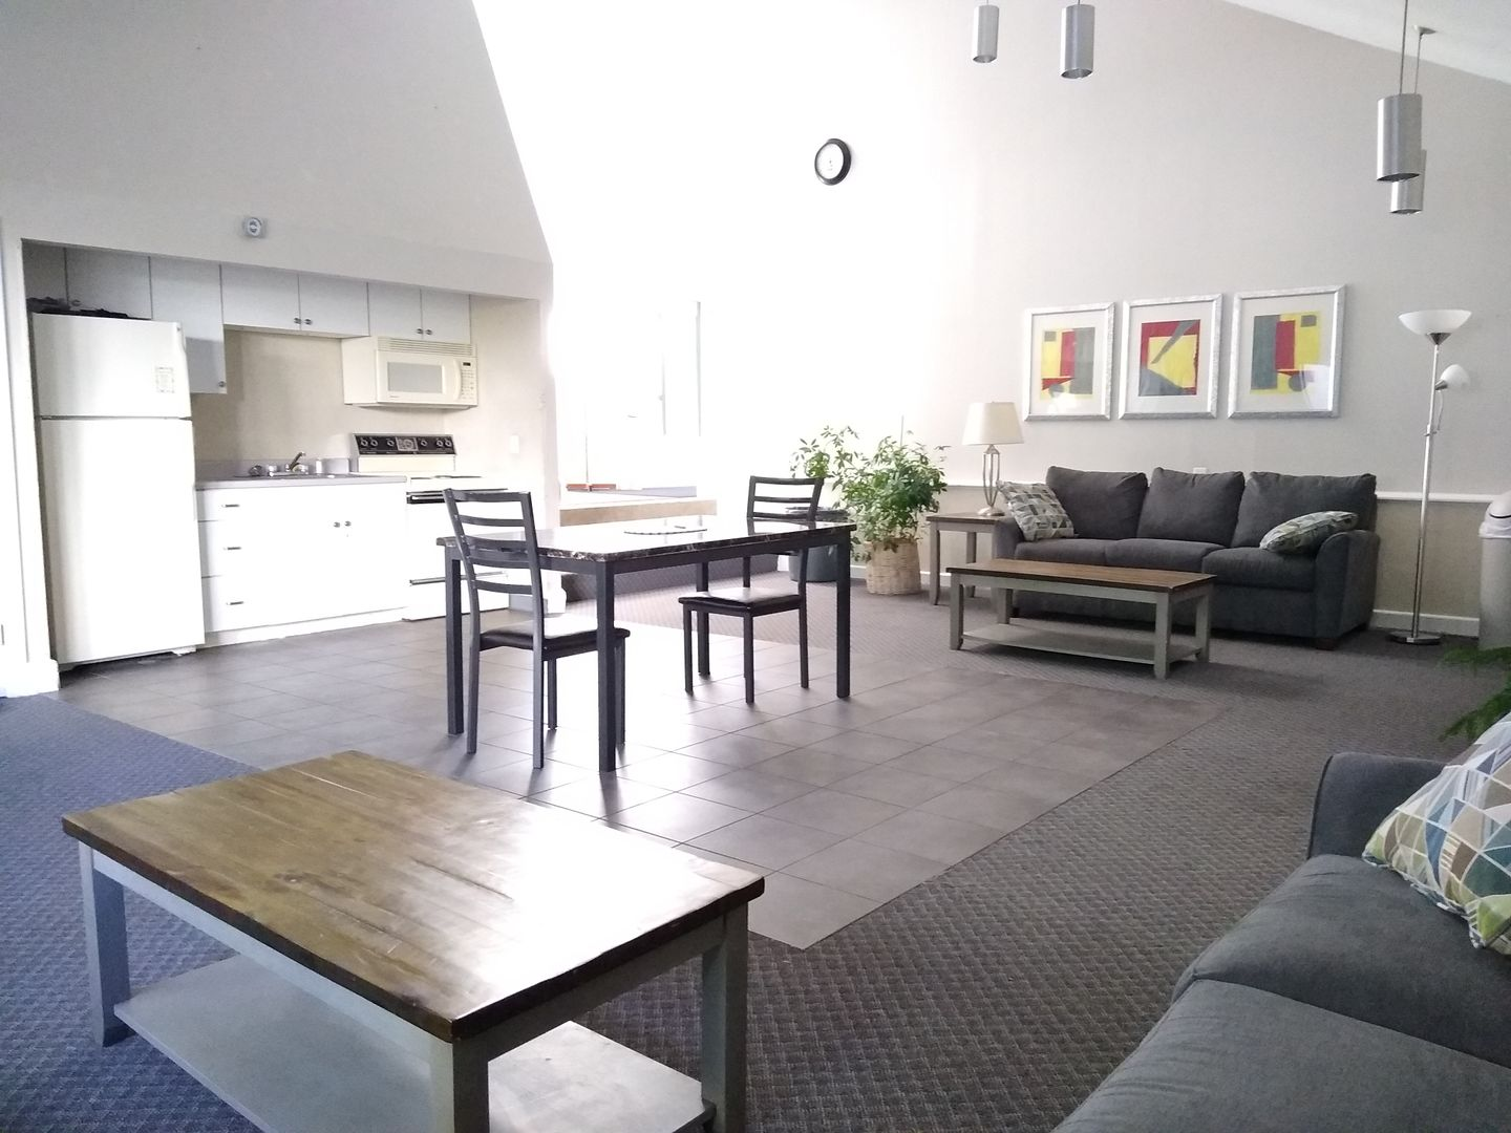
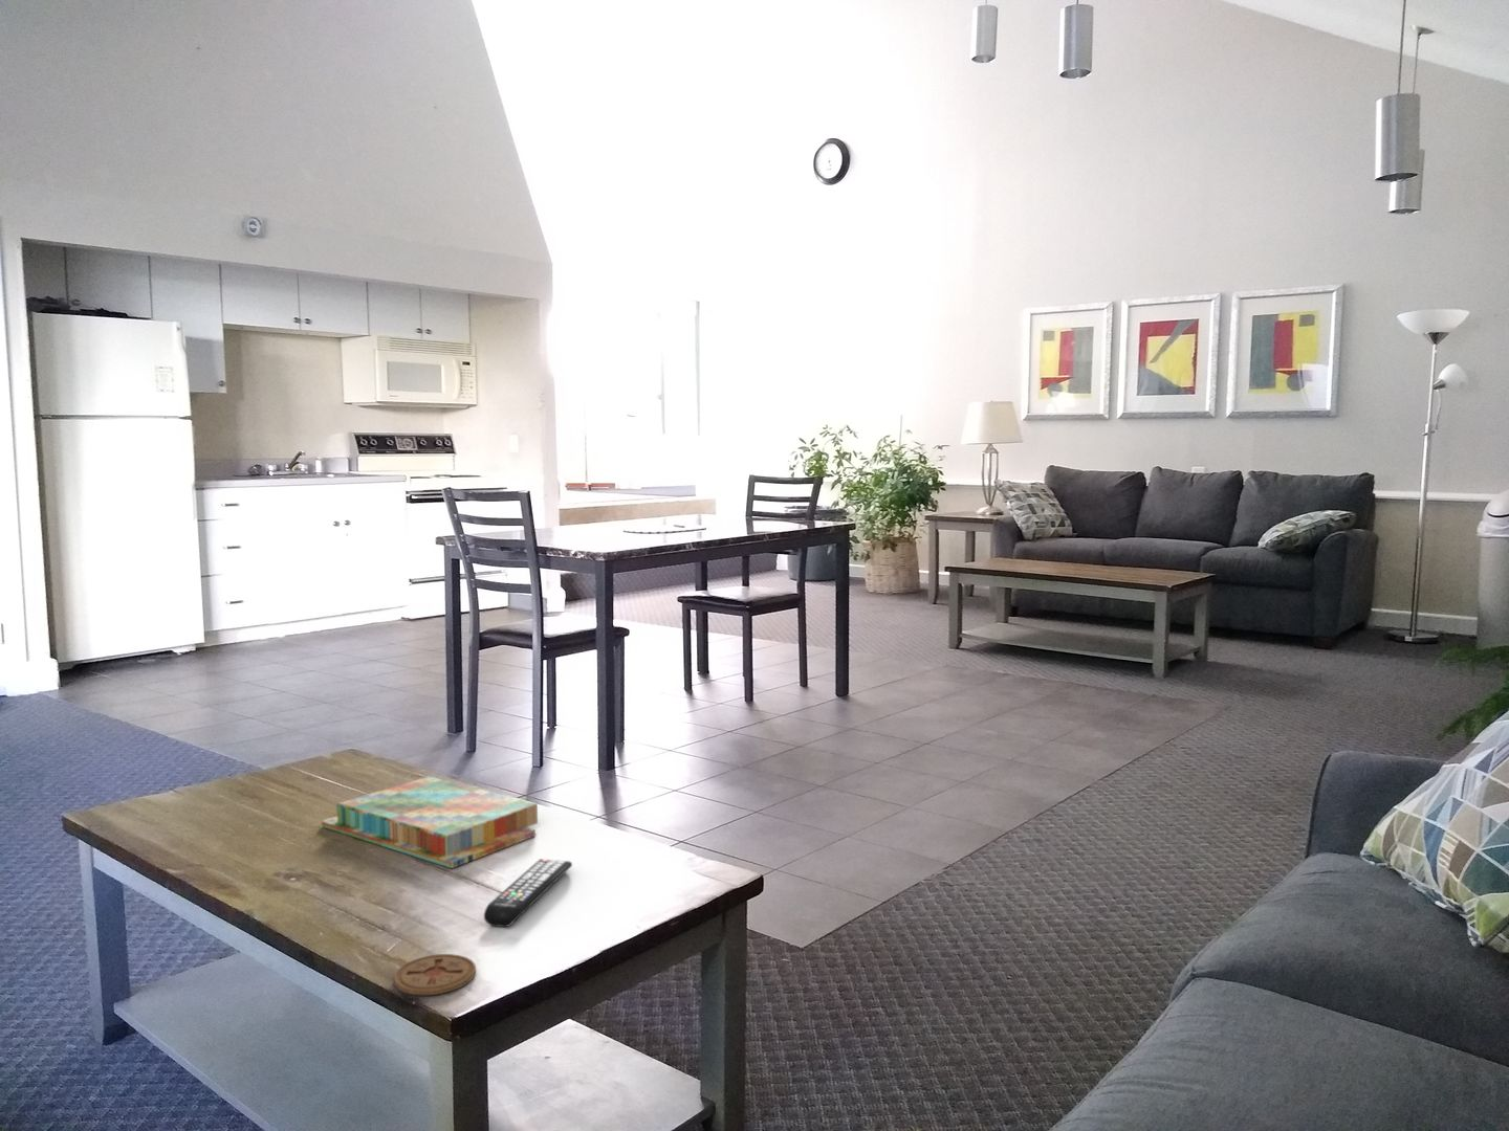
+ remote control (530, 887)
+ board game (434, 816)
+ coaster (435, 974)
